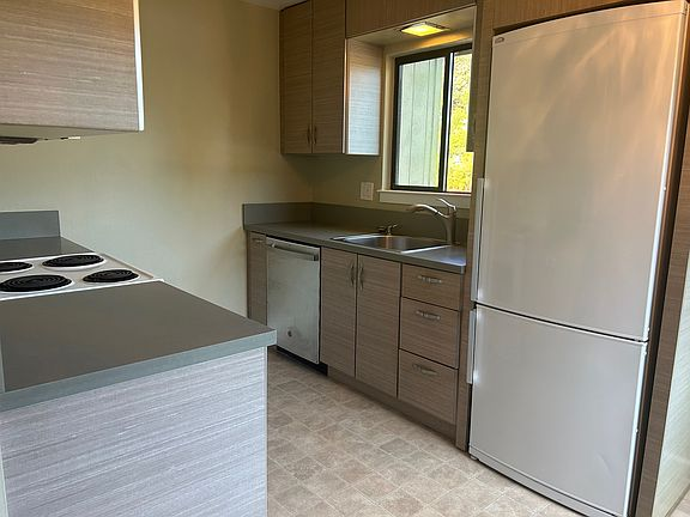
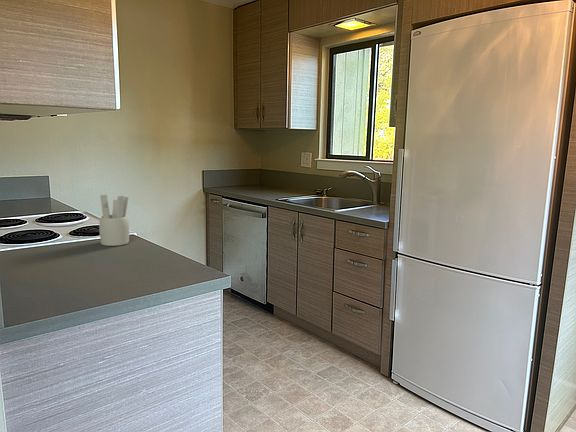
+ utensil holder (114, 219)
